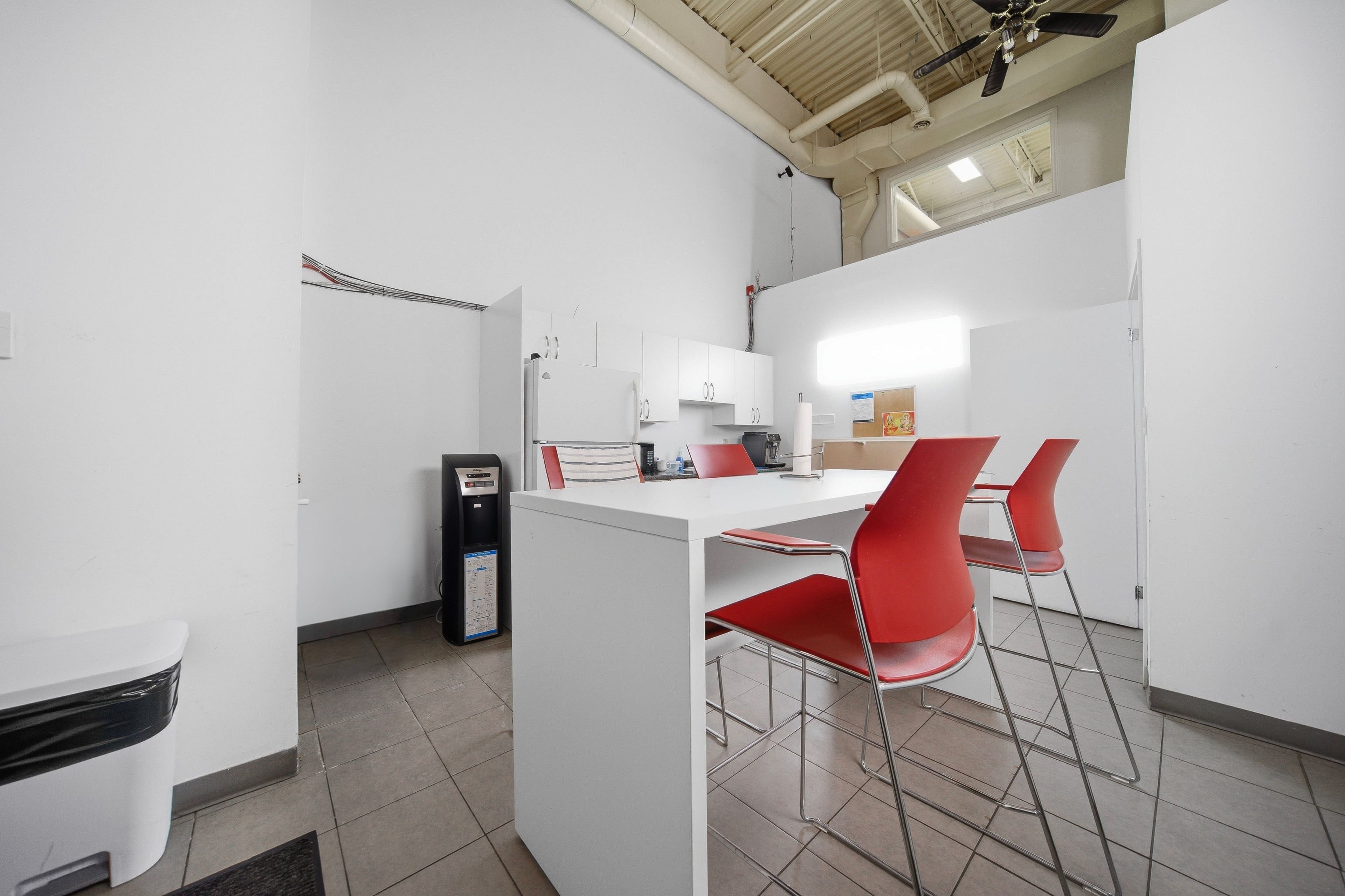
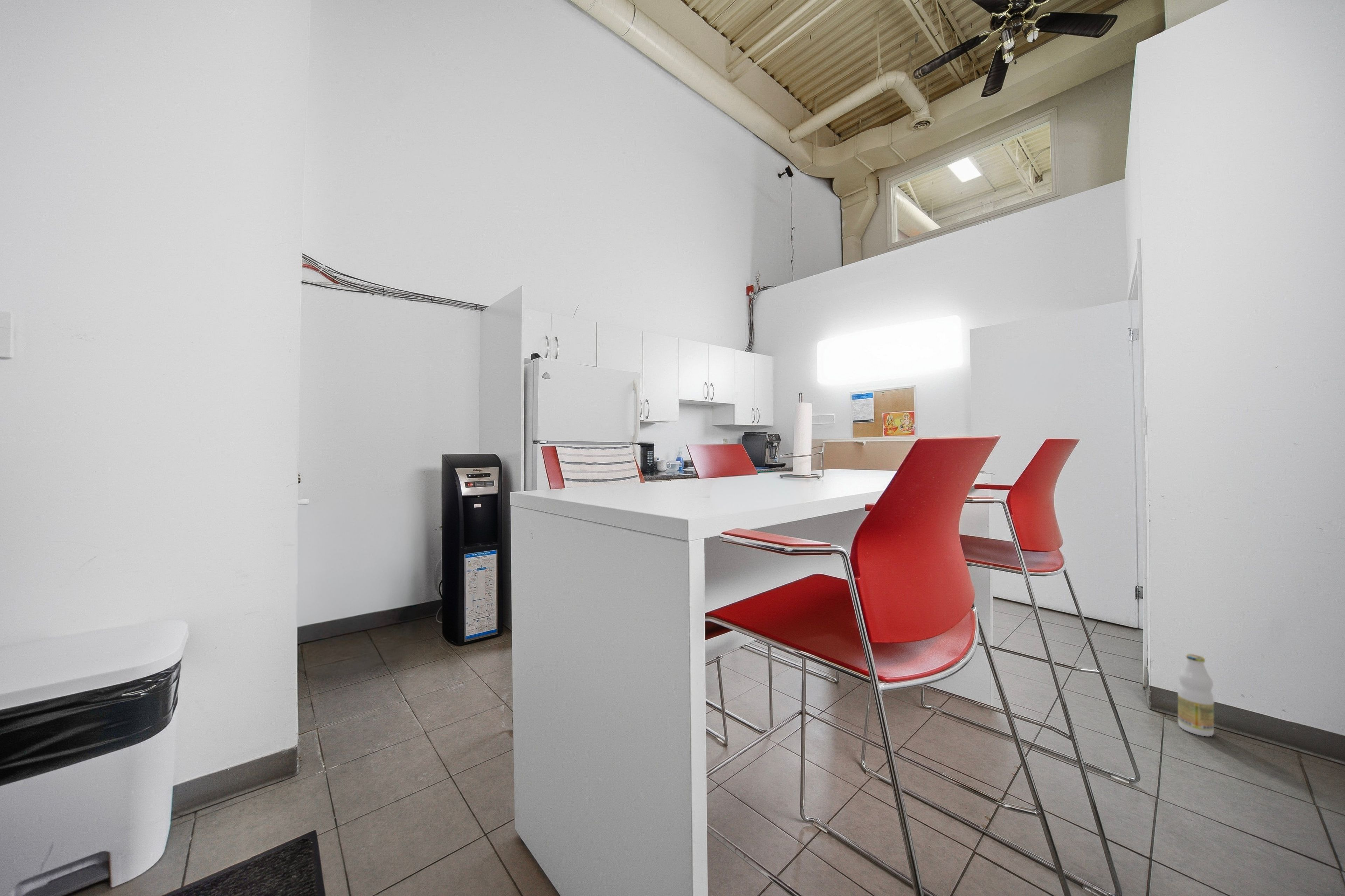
+ bottle (1195, 693)
